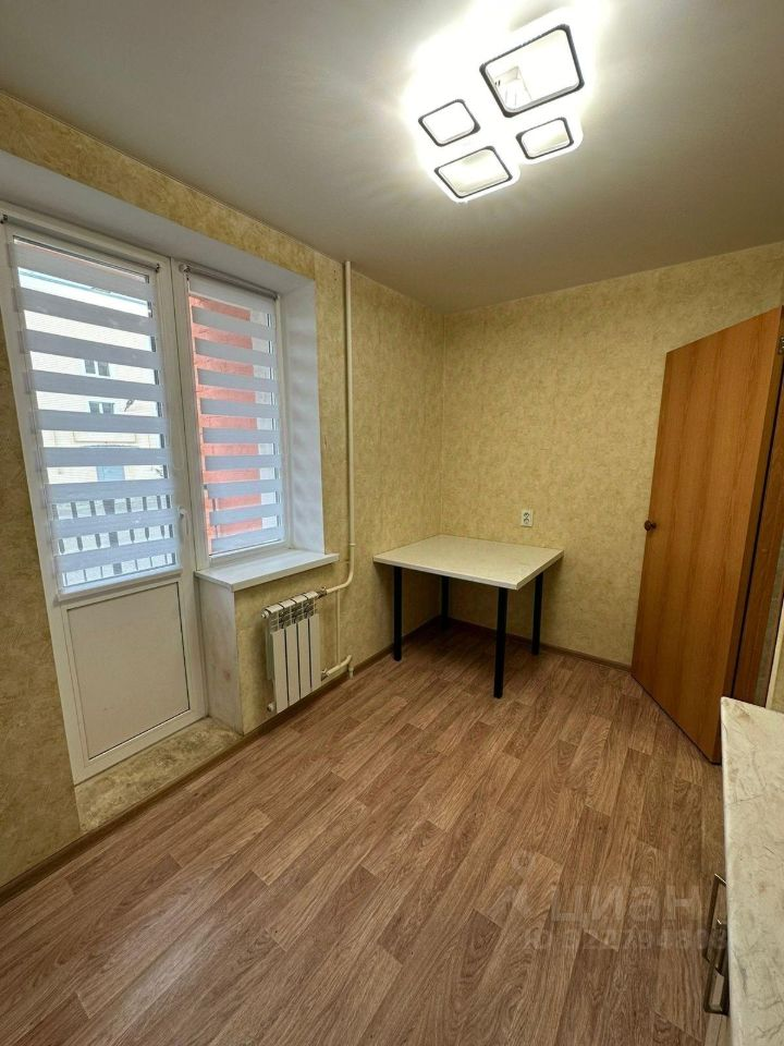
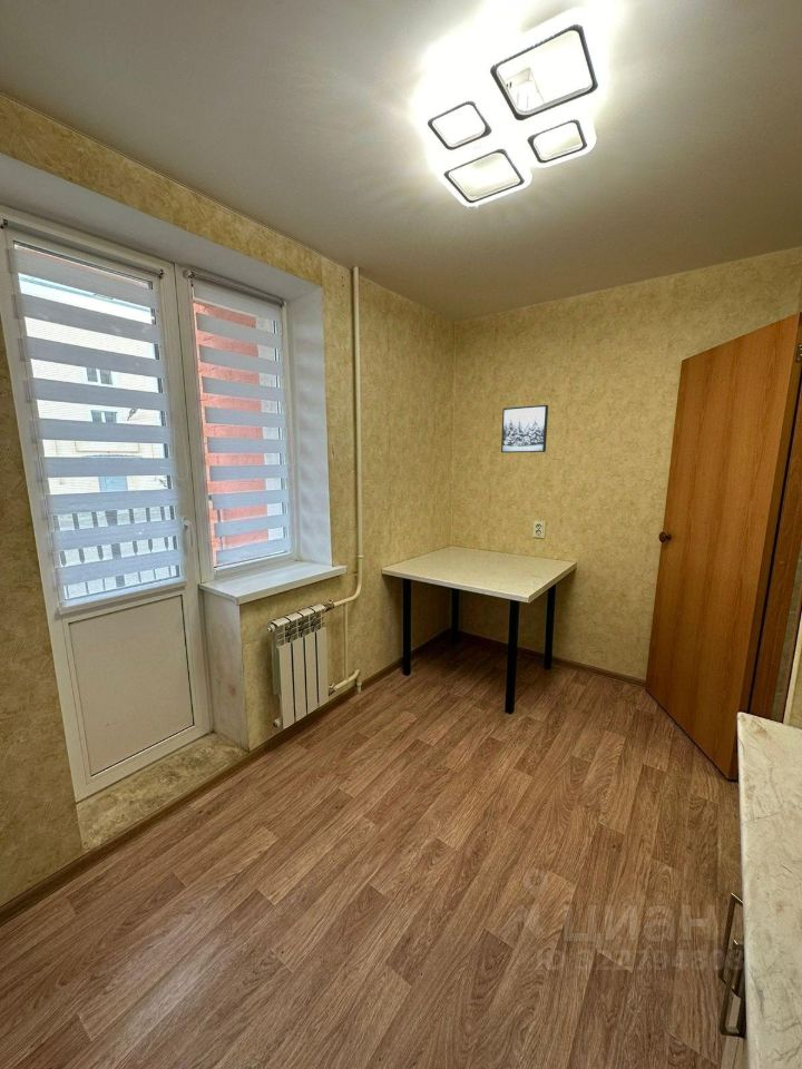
+ wall art (524, 430)
